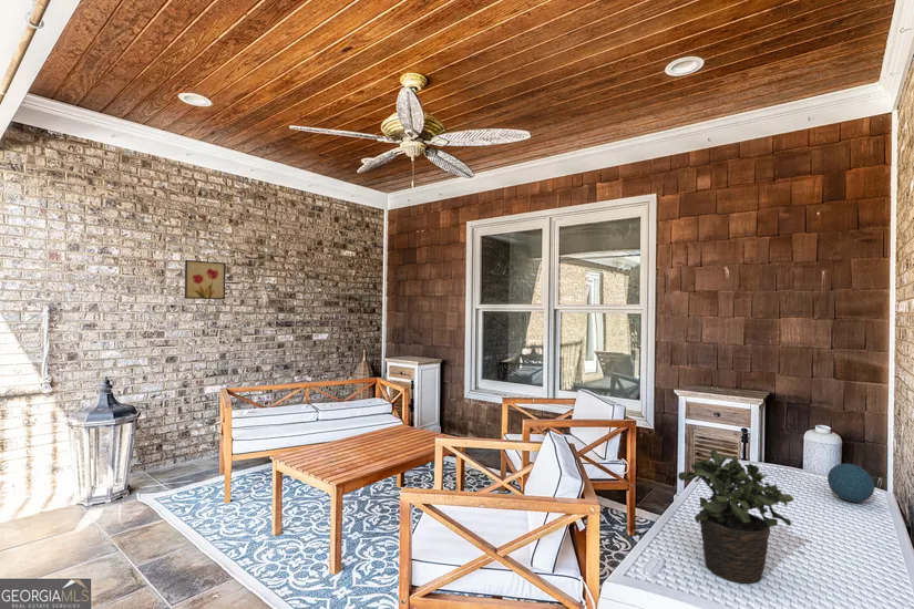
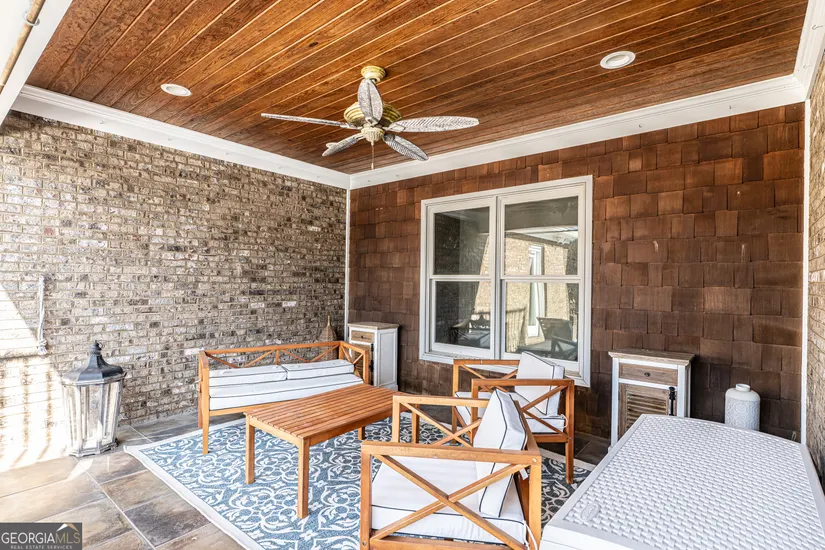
- decorative orb (850, 482)
- wall art (205, 280)
- potted plant (727, 508)
